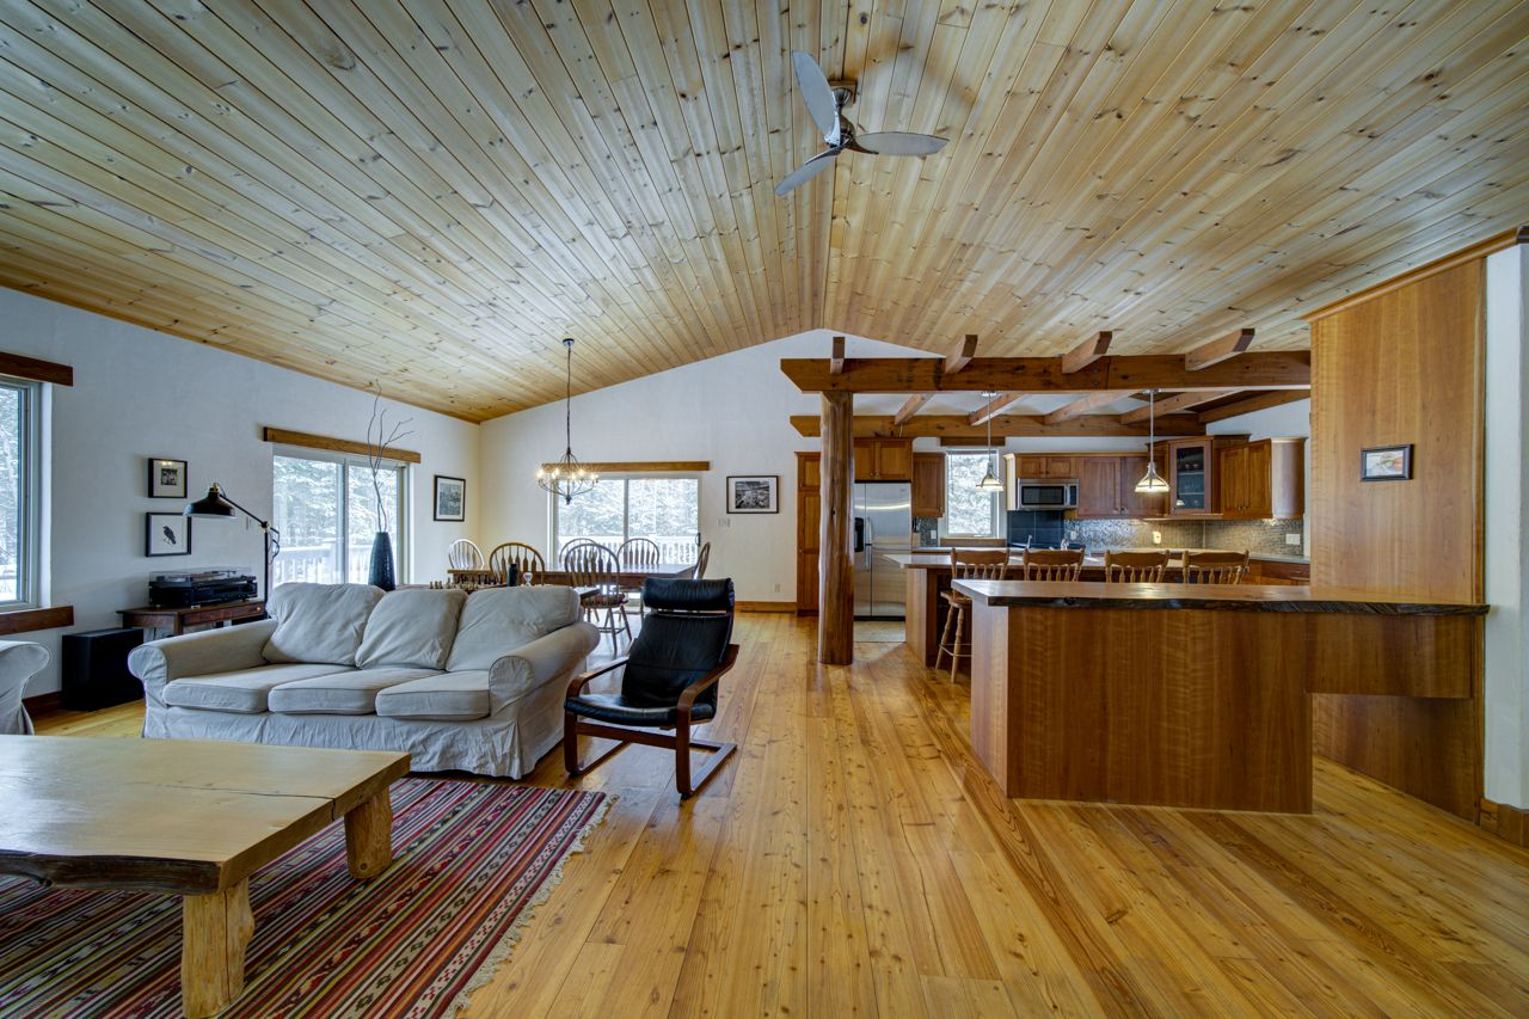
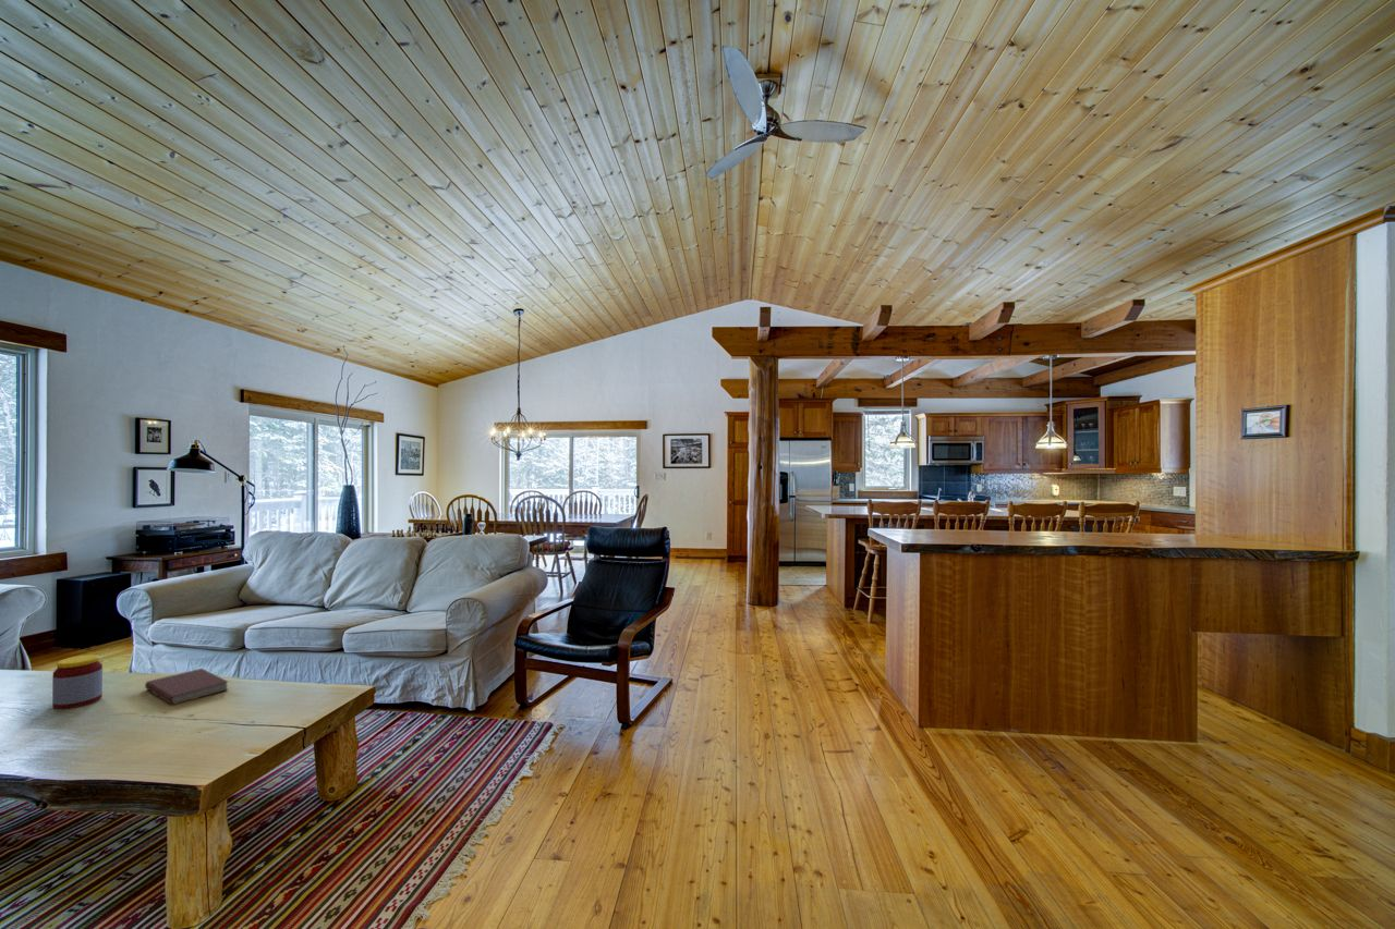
+ book (186, 685)
+ jar (77, 680)
